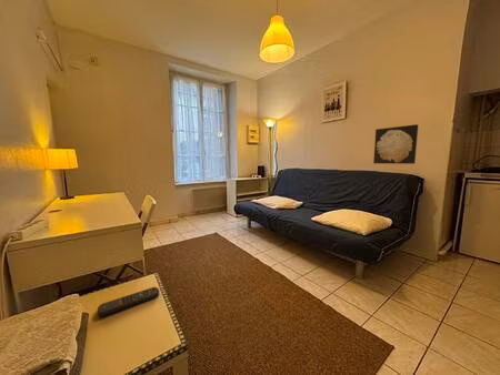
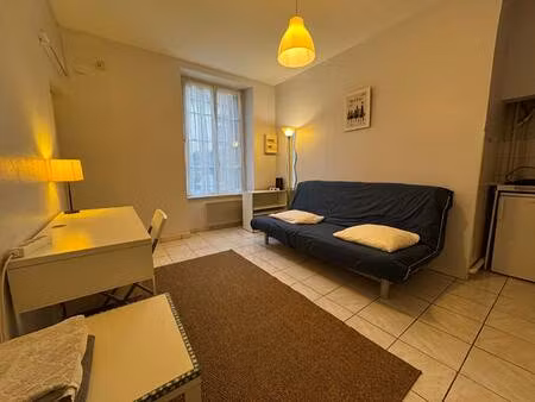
- wall art (393, 145)
- remote control (130, 300)
